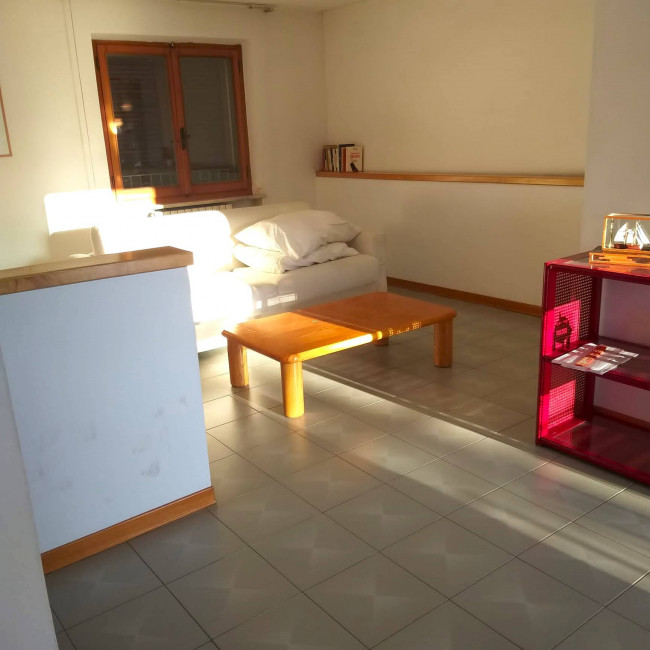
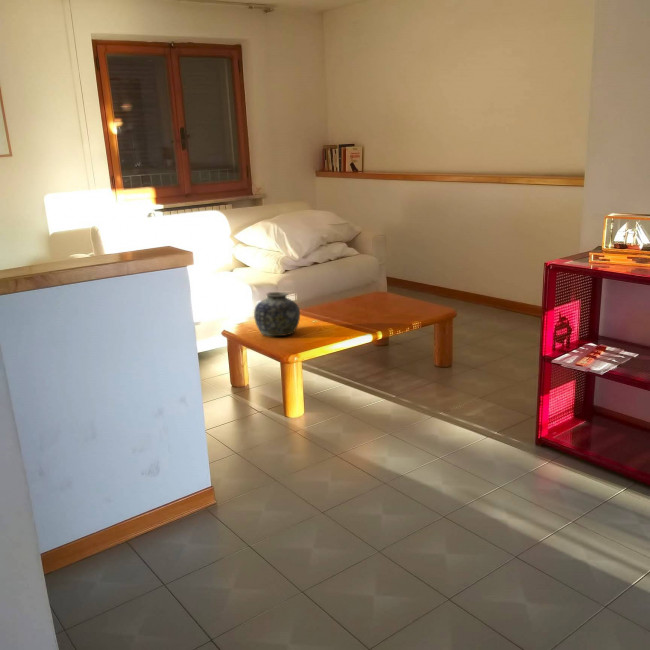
+ vase (277, 313)
